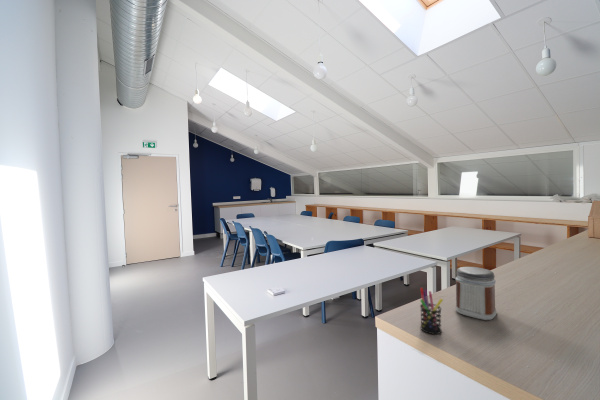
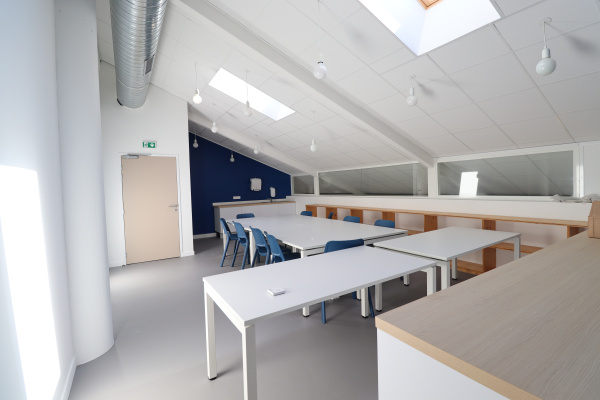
- jar (475, 291)
- pen holder (428, 310)
